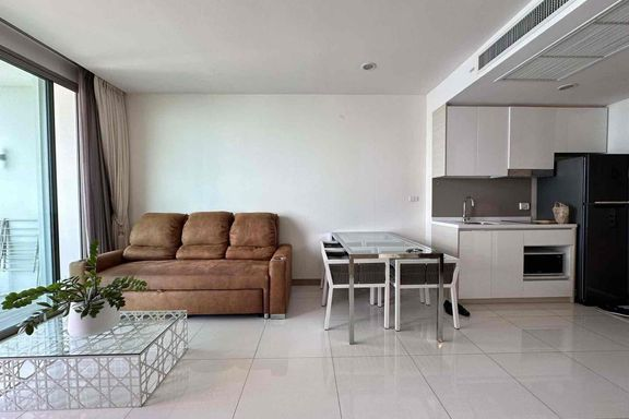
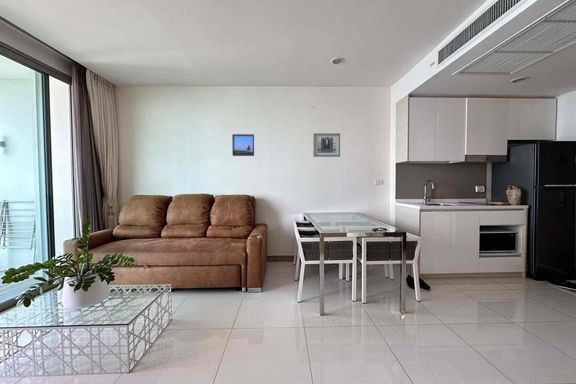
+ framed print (243, 145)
+ wall art (326, 145)
